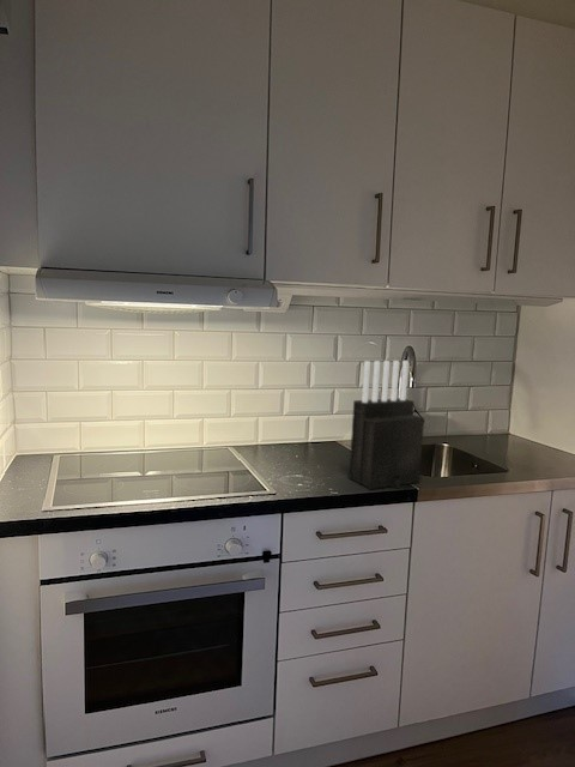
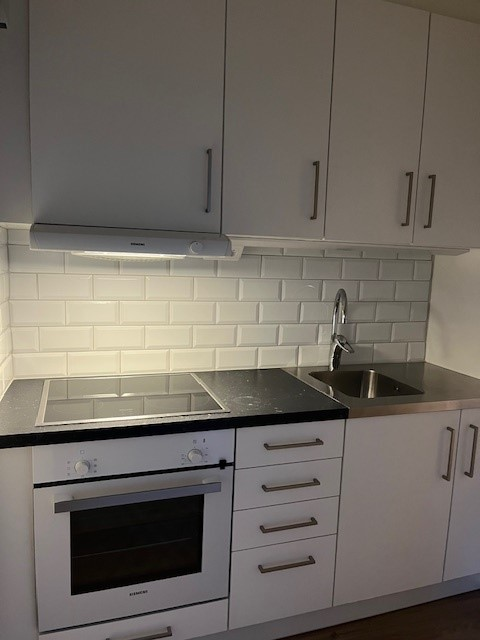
- knife block (391, 423)
